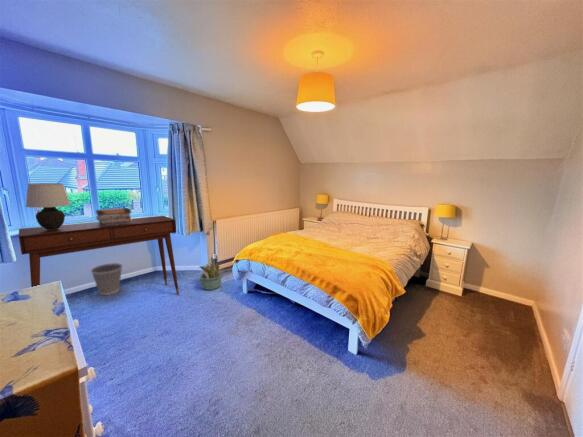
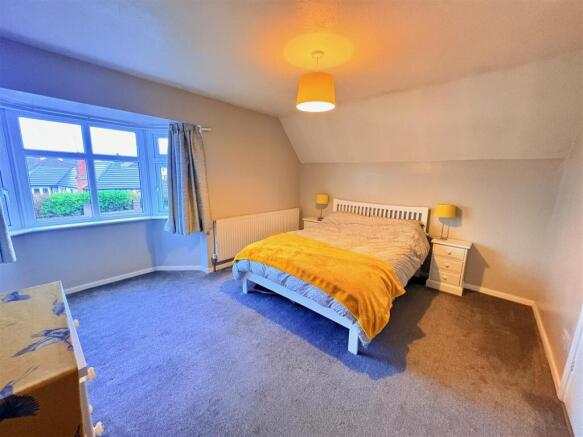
- decorative plant (212, 275)
- book stack (113, 216)
- wastebasket (108, 279)
- table lamp (49, 206)
- desk (110, 246)
